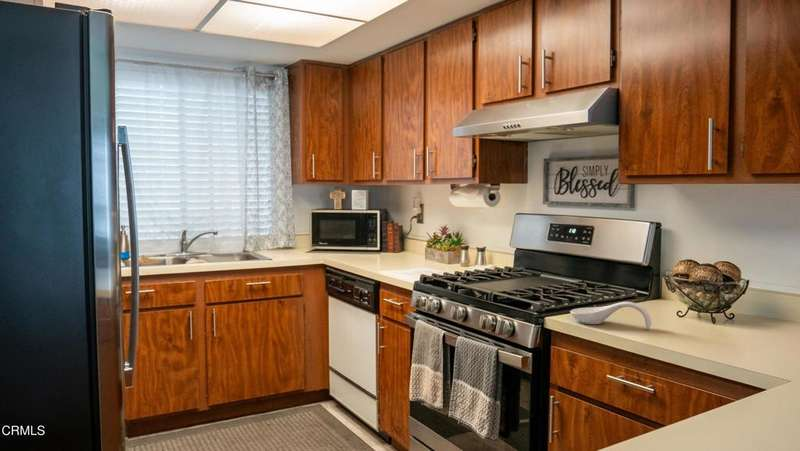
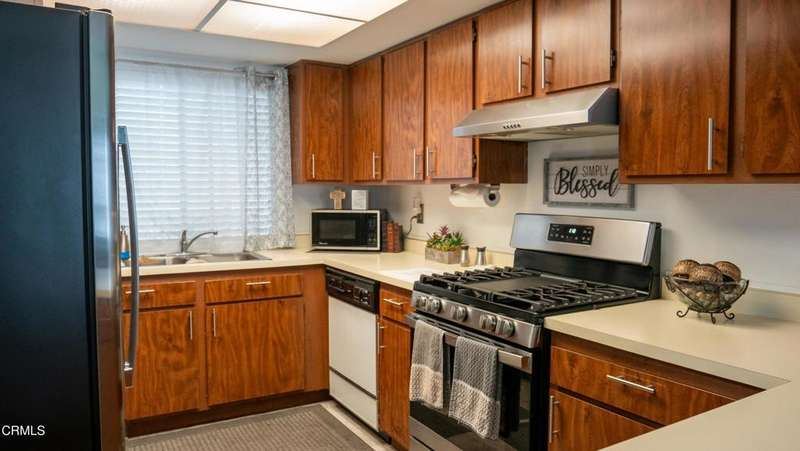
- spoon rest (609, 312)
